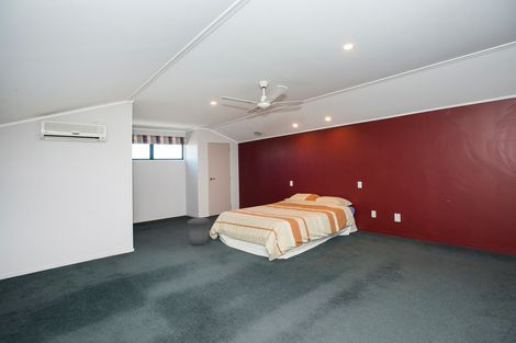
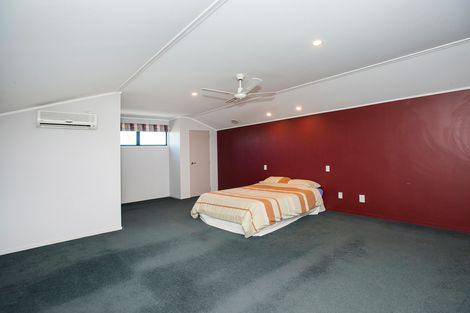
- trash can (199, 229)
